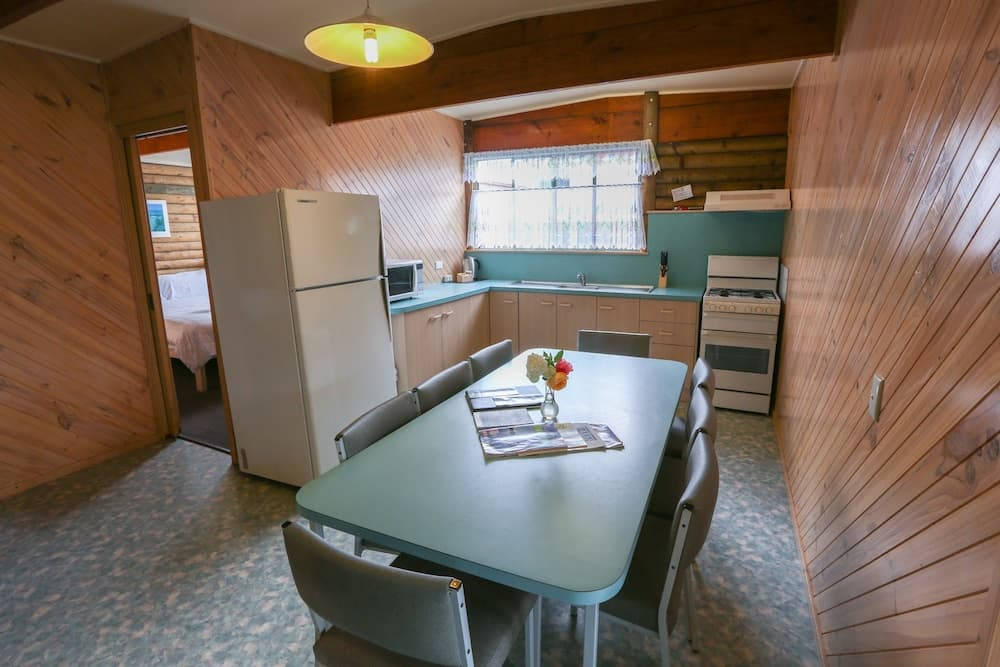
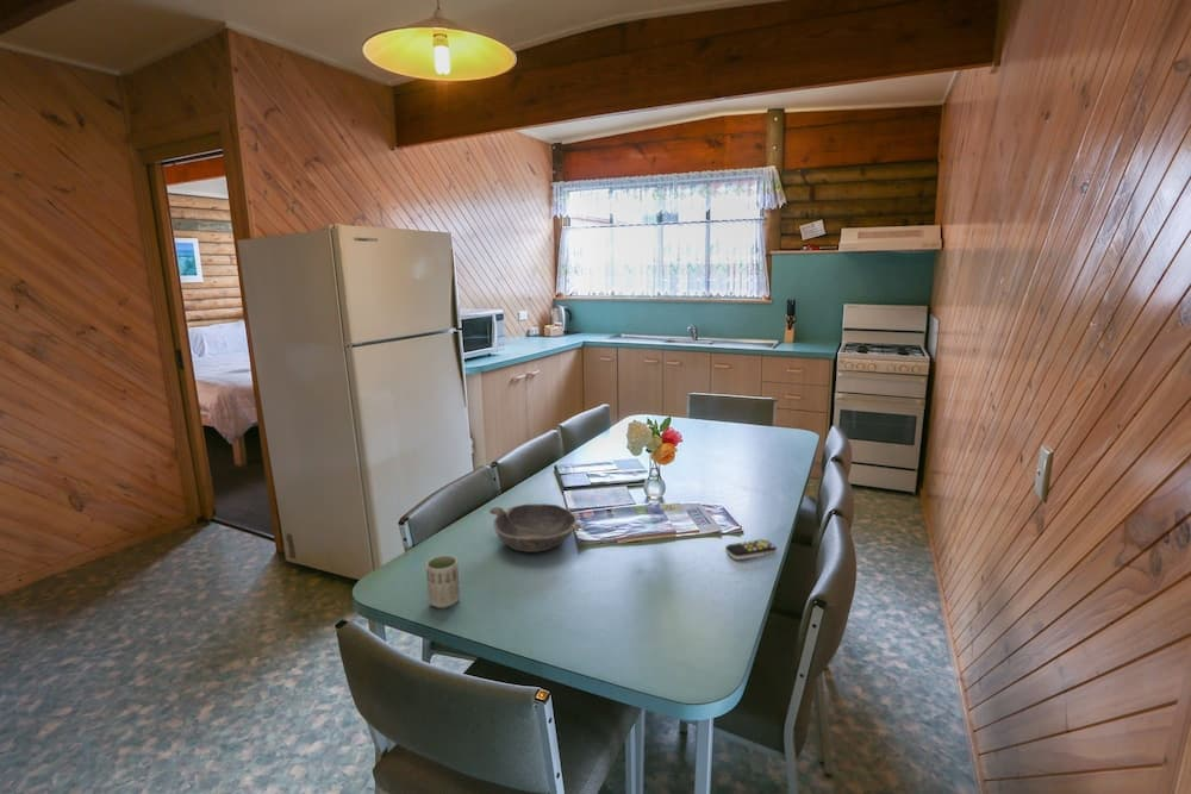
+ remote control (750, 549)
+ bowl (532, 526)
+ cup (443, 581)
